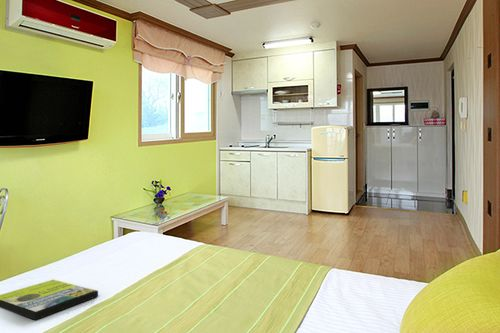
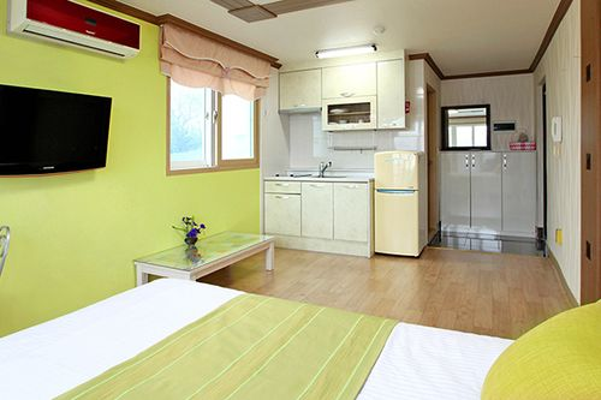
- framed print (45, 296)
